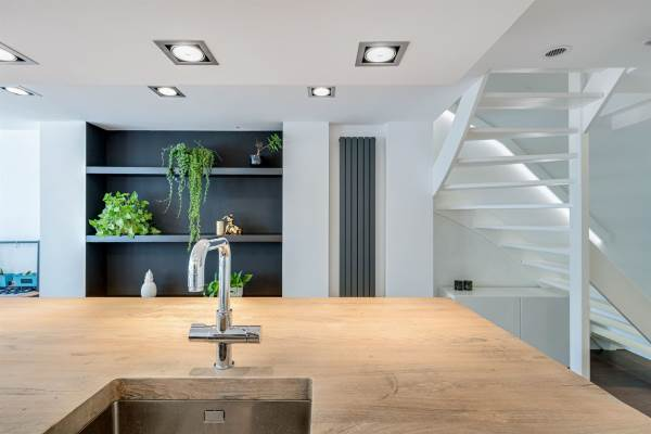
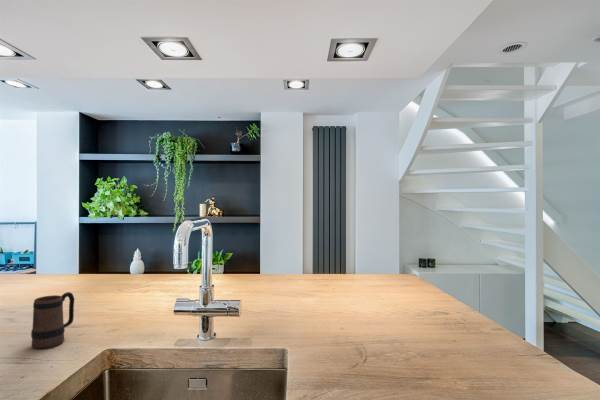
+ mug (54, 318)
